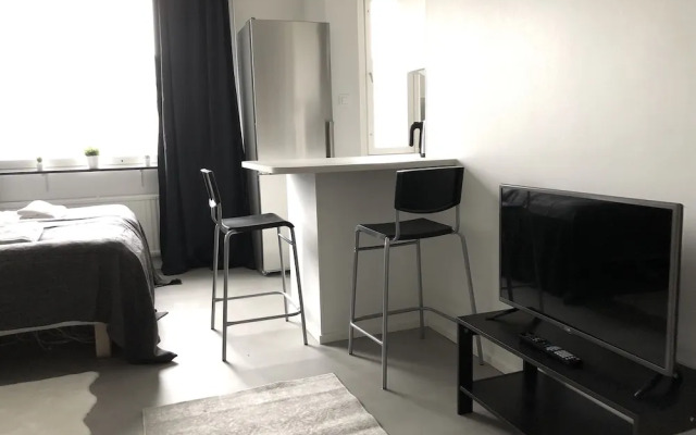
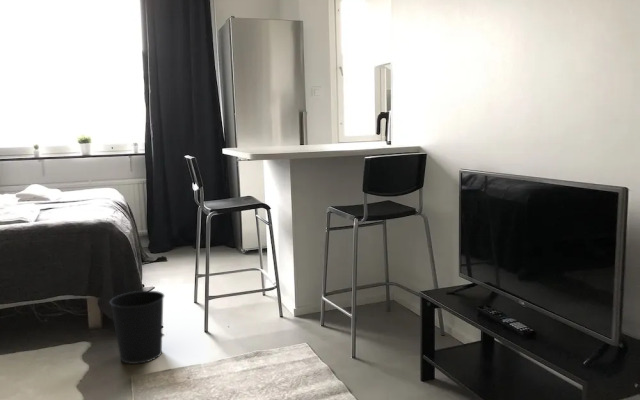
+ wastebasket (139, 326)
